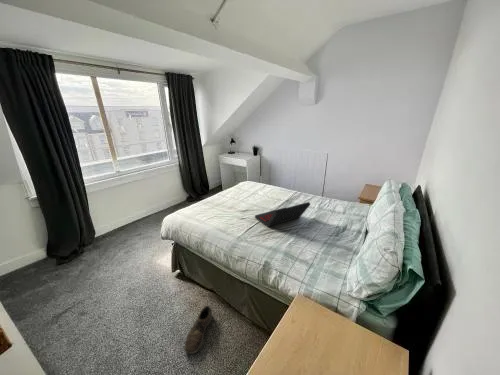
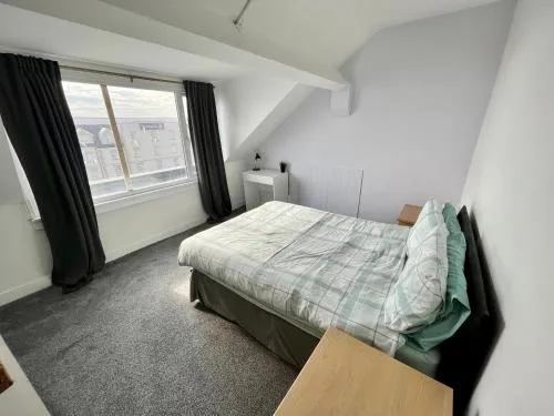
- shoe (198, 327)
- laptop (281, 210)
